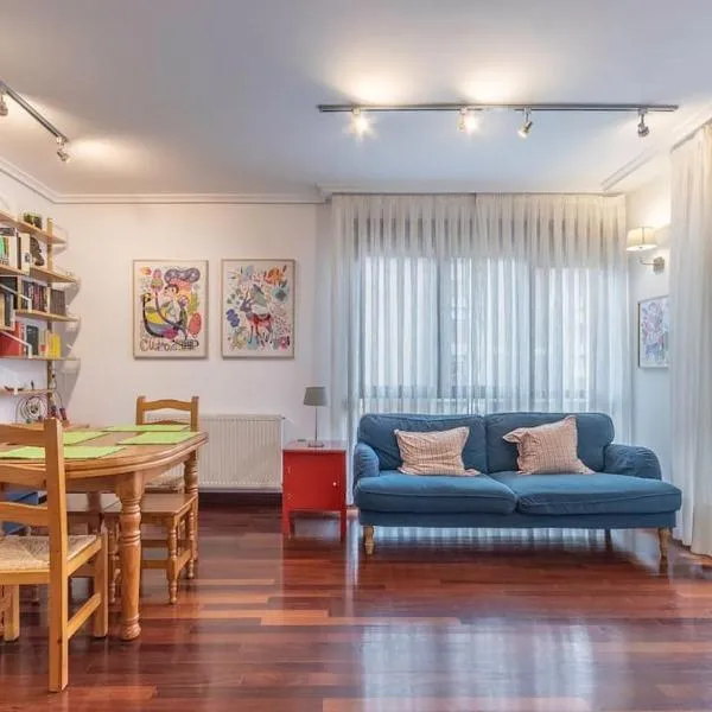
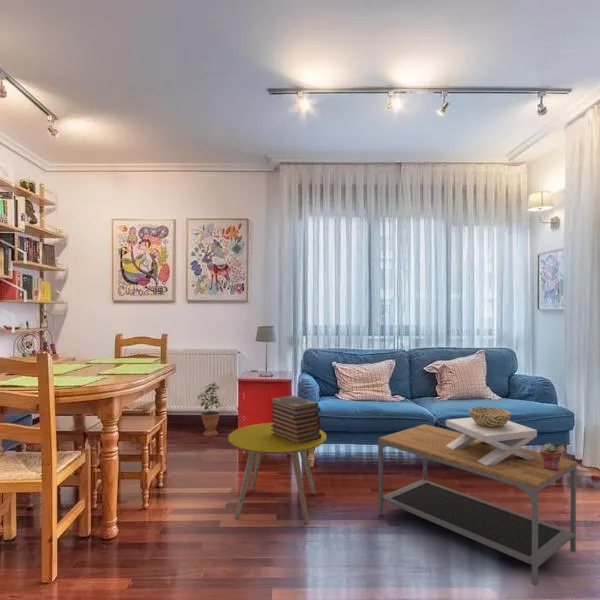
+ coffee table (468, 495)
+ side table (293, 465)
+ potted plant (208, 408)
+ decorative bowl (489, 431)
+ potted succulent (550, 455)
+ book stack (294, 418)
